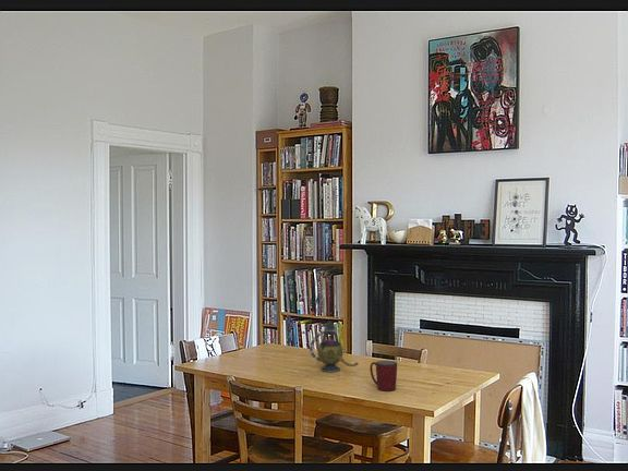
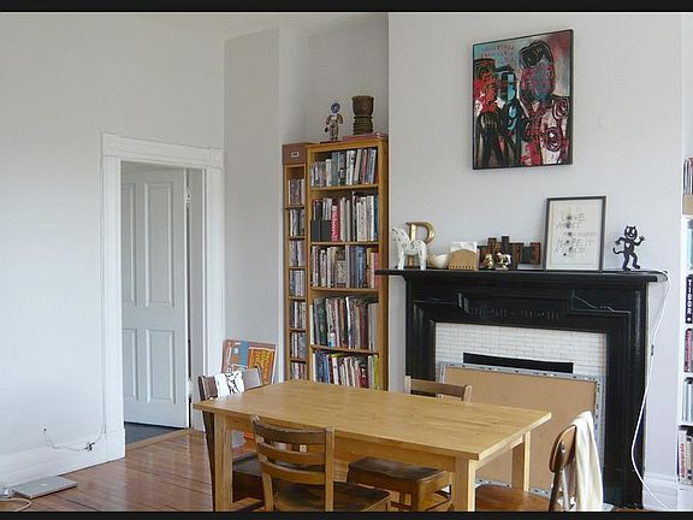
- mug (383, 375)
- teapot (336, 346)
